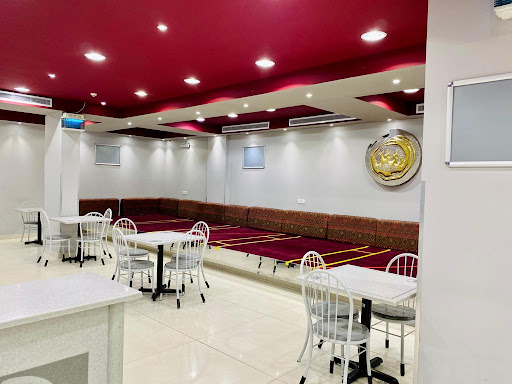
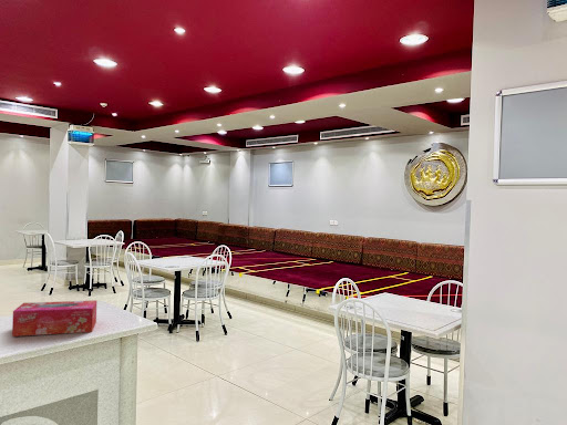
+ tissue box (56, 317)
